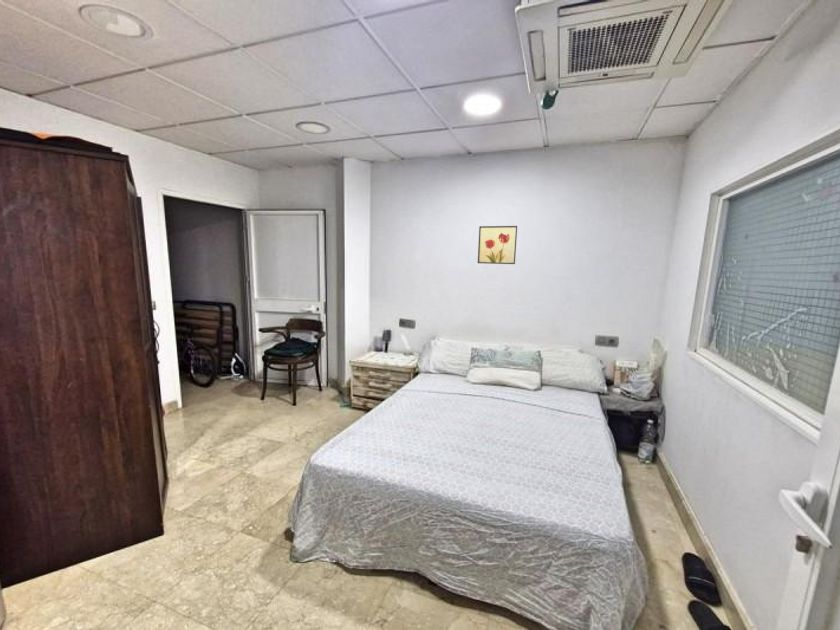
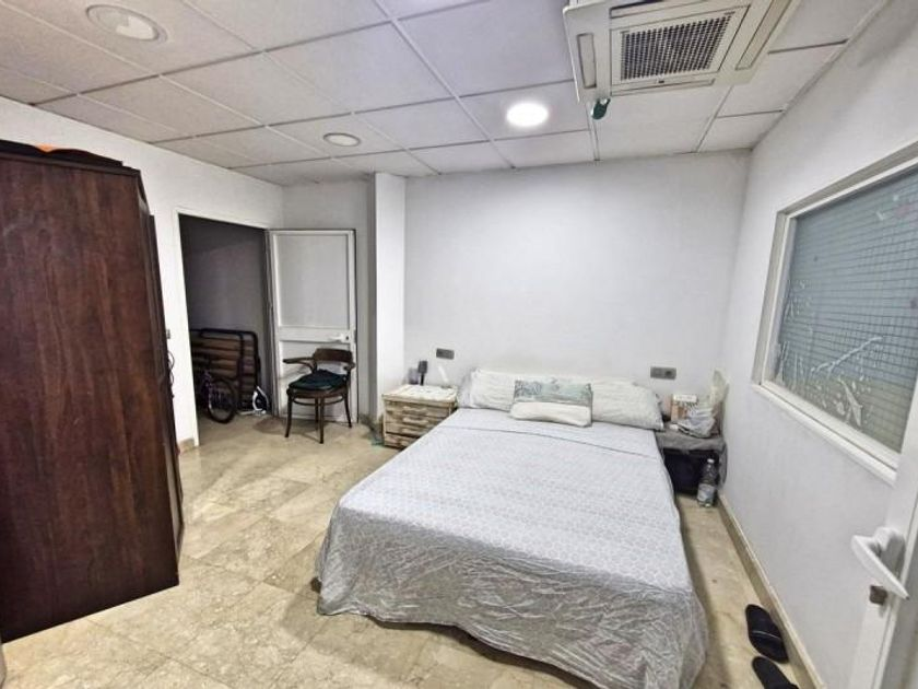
- wall art (497, 245)
